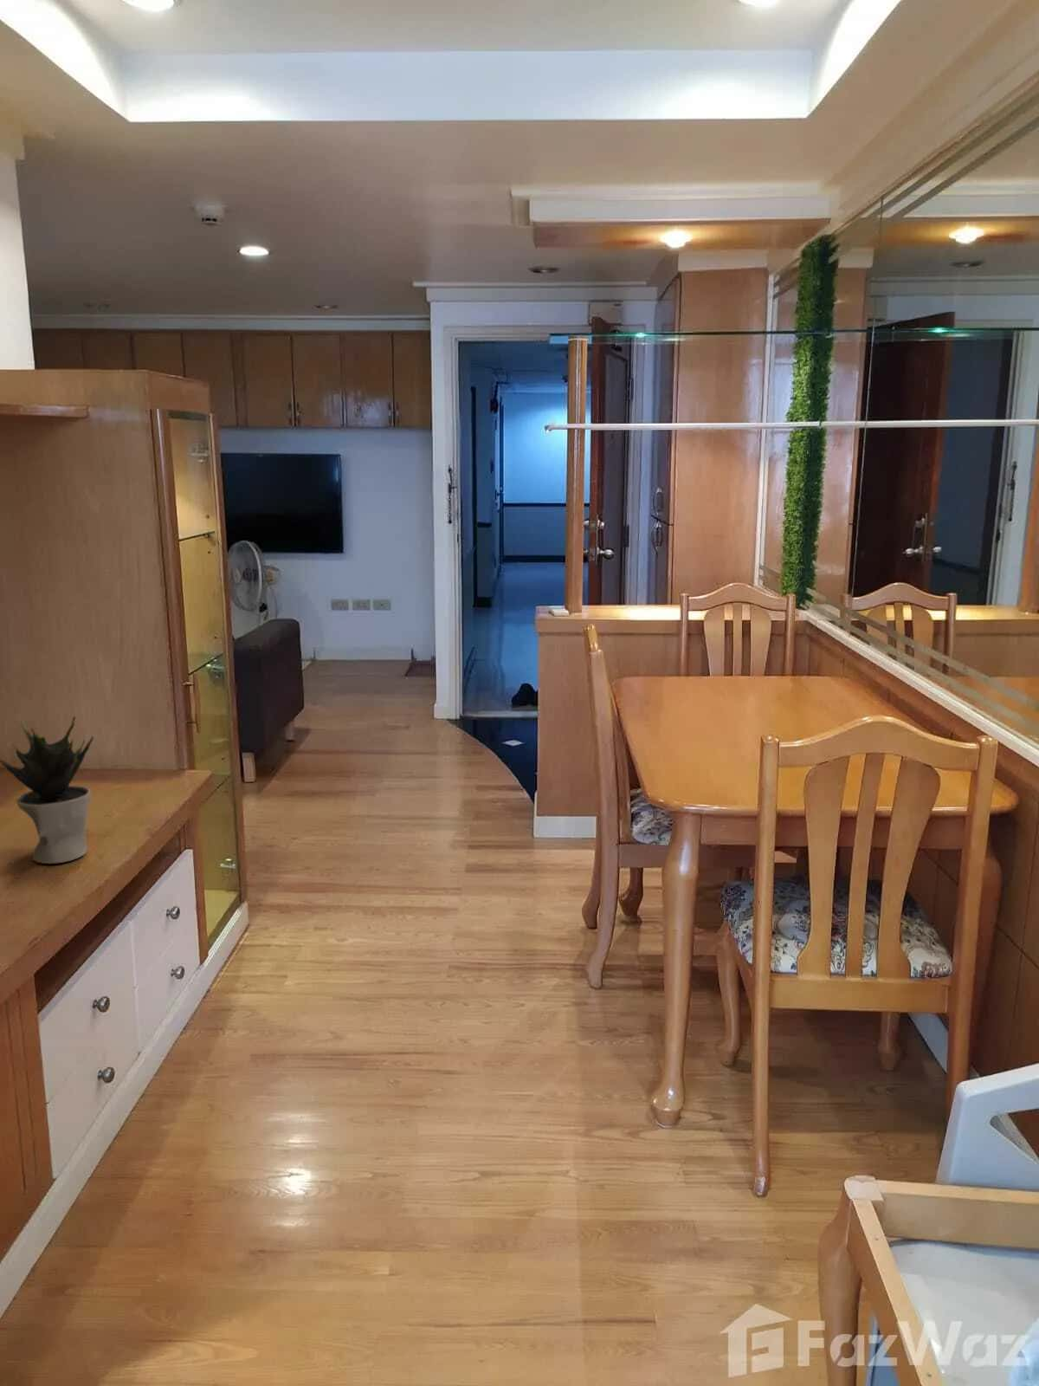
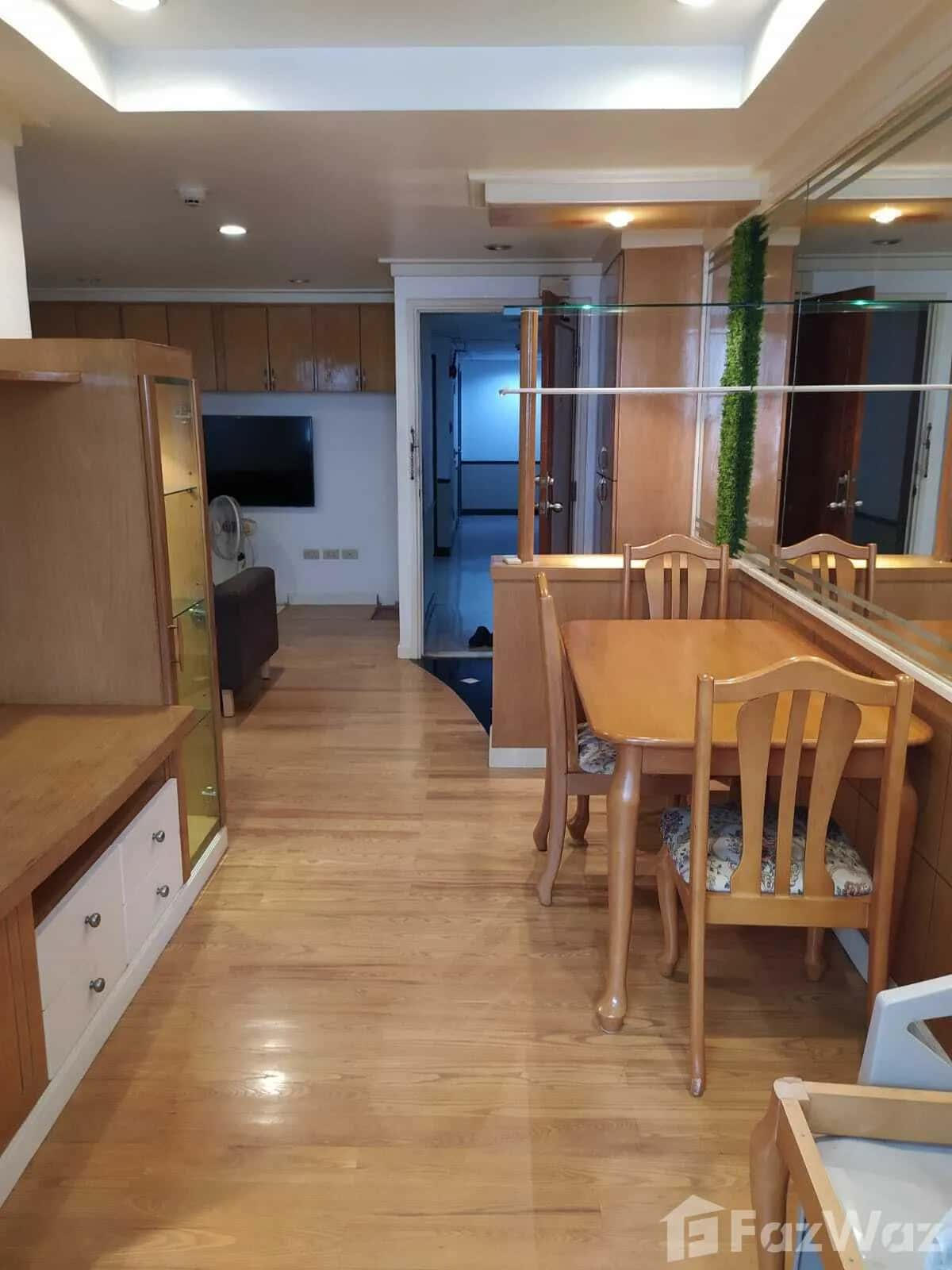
- potted plant (49, 789)
